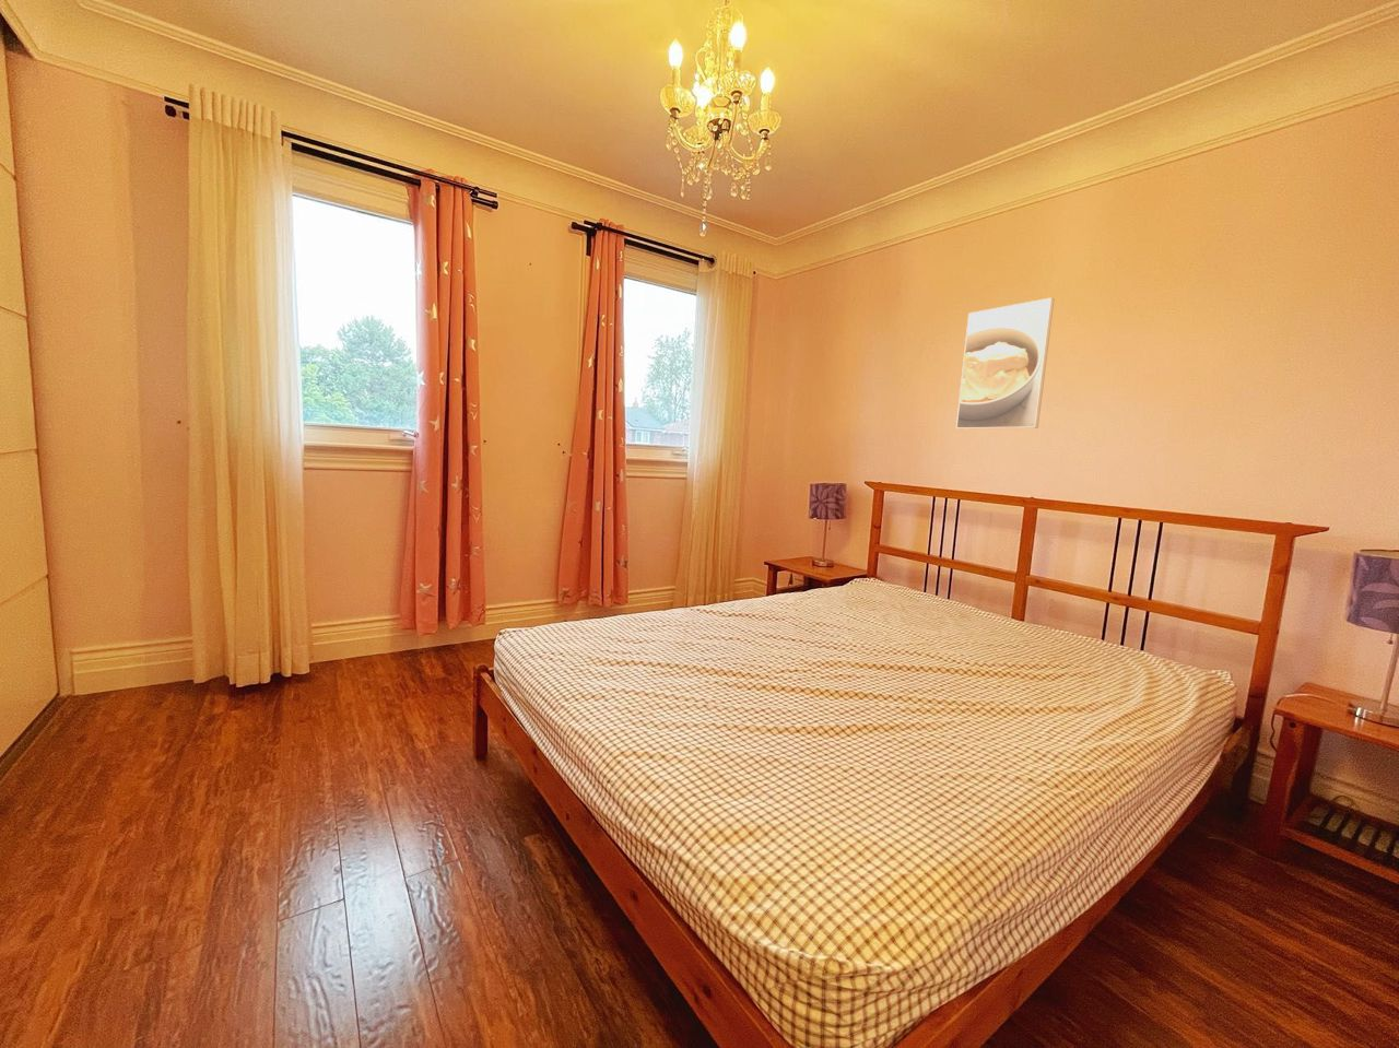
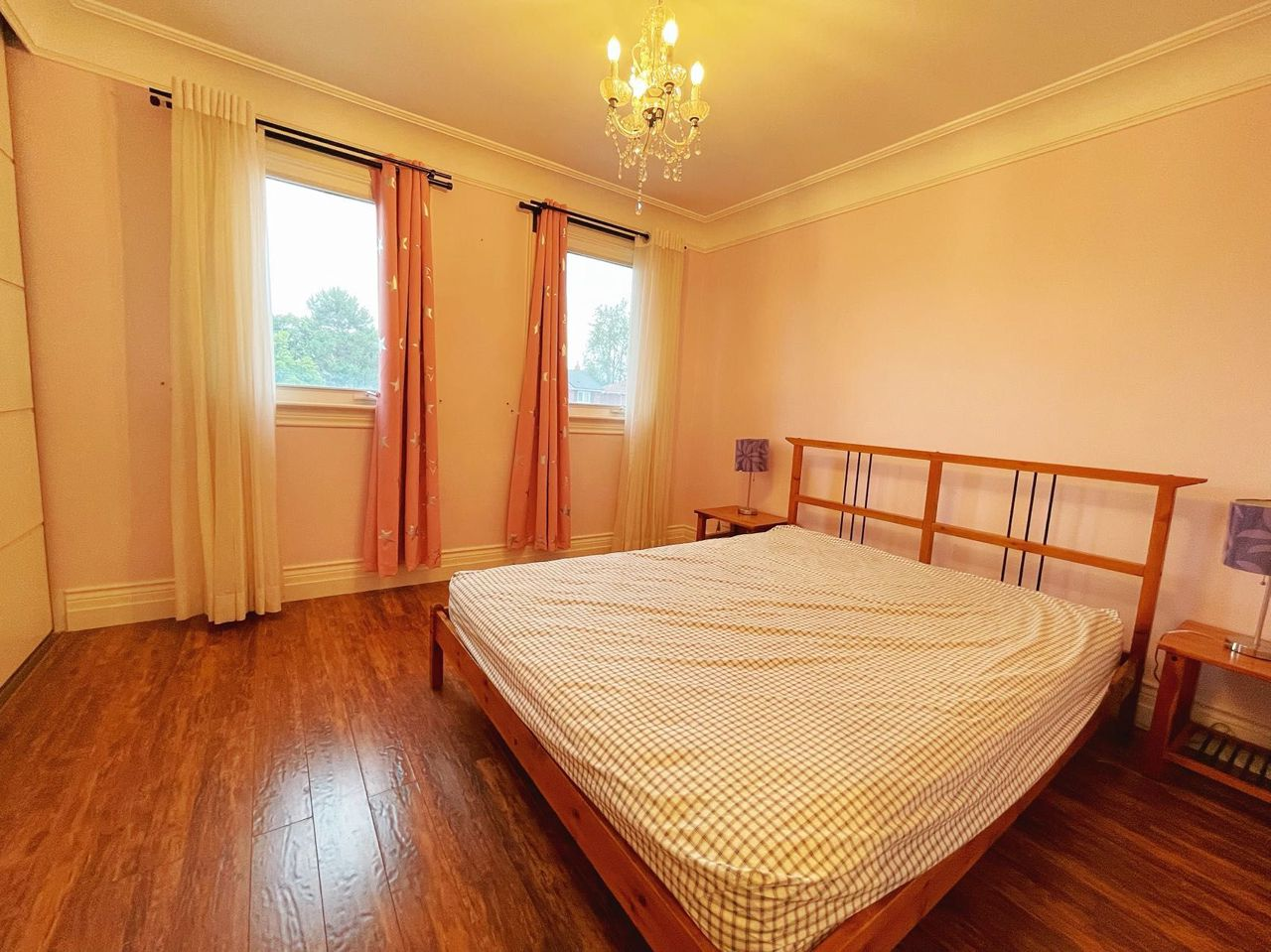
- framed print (1002, 368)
